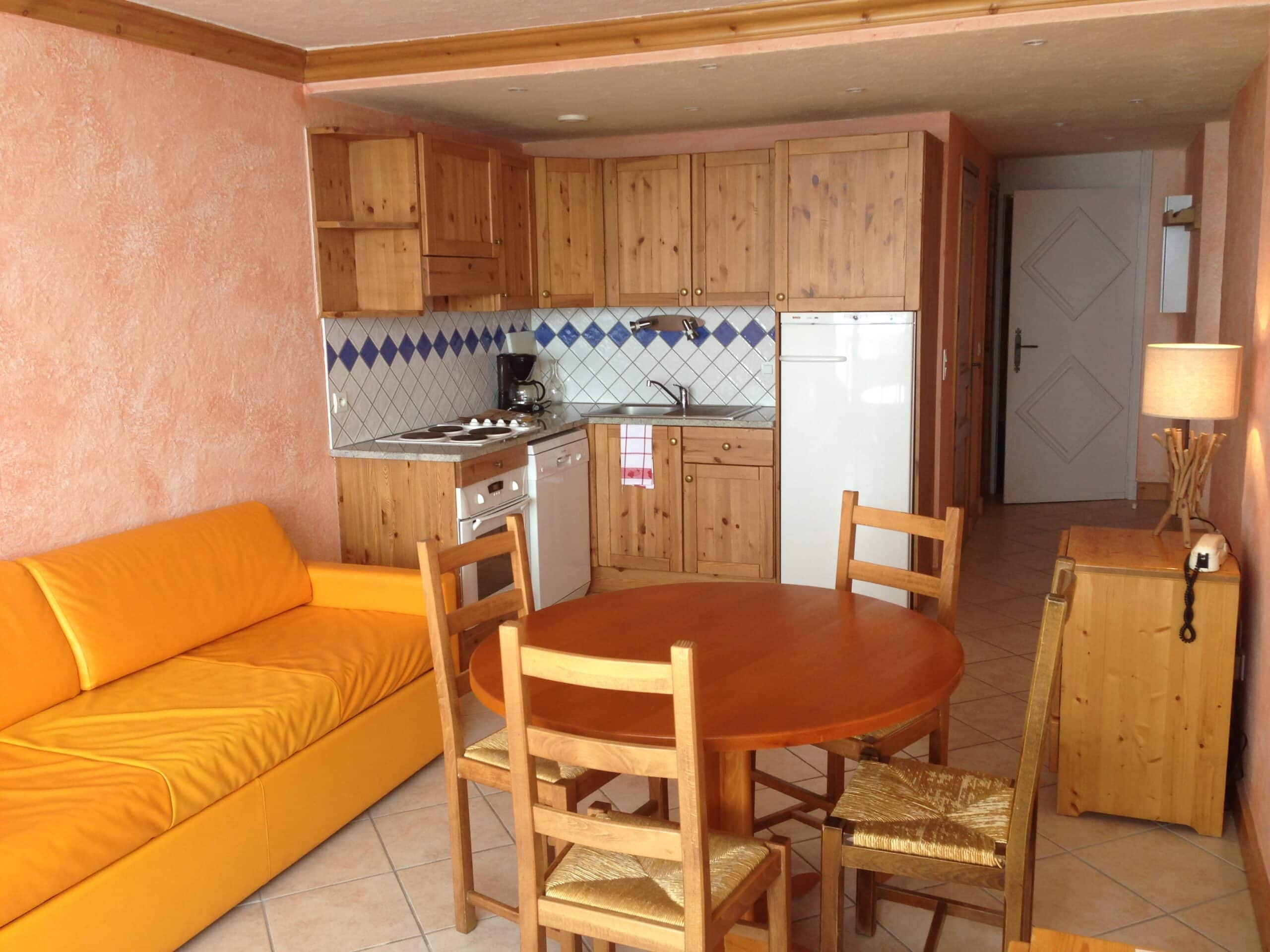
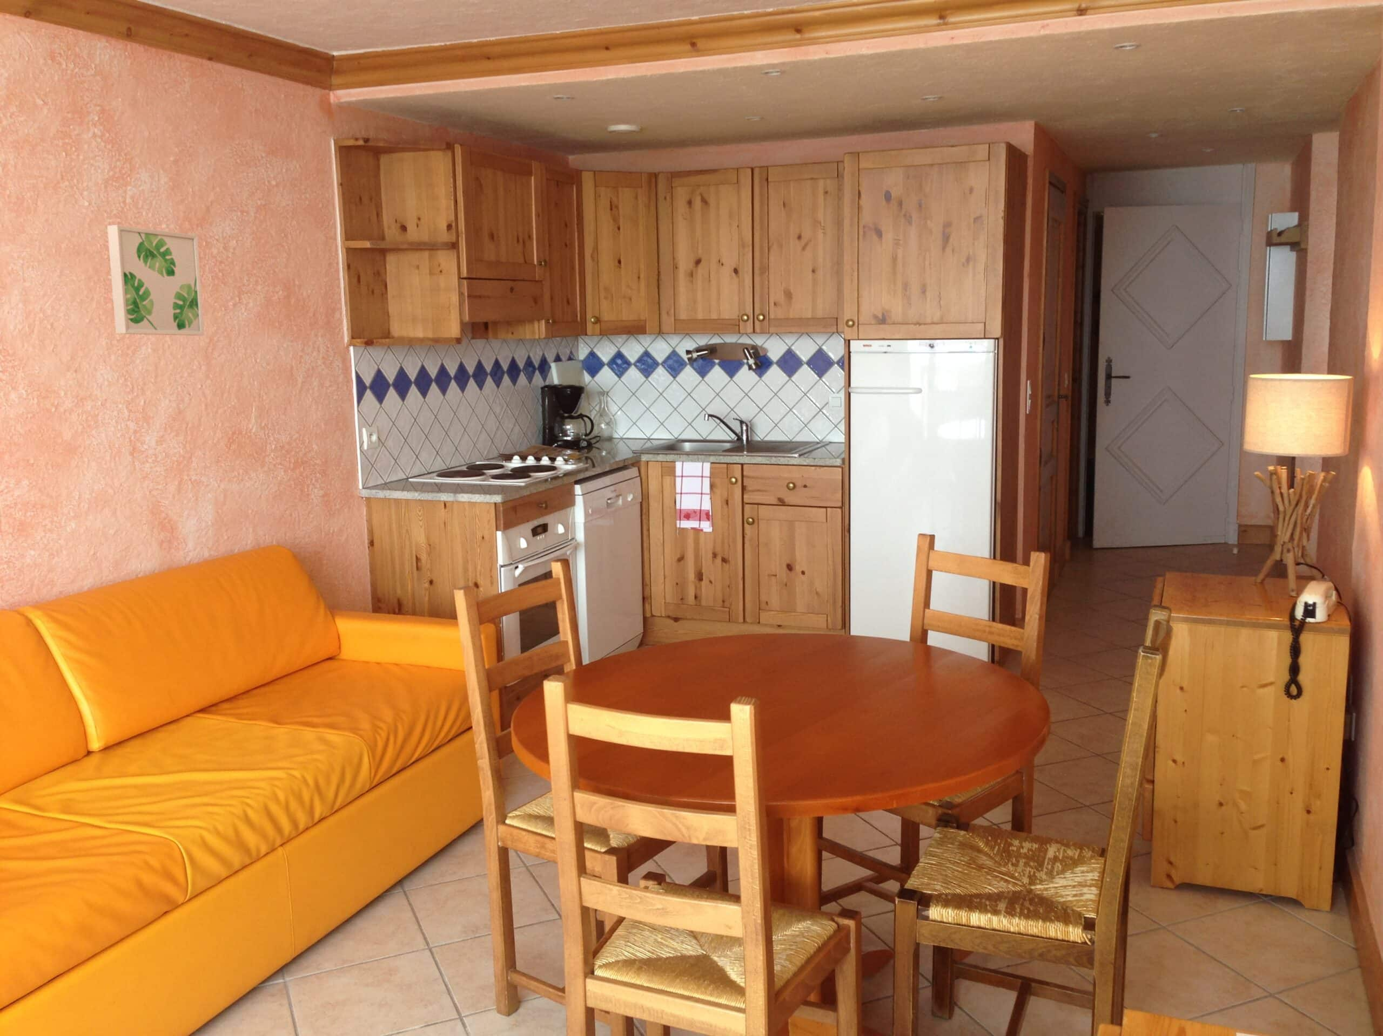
+ wall art (158, 283)
